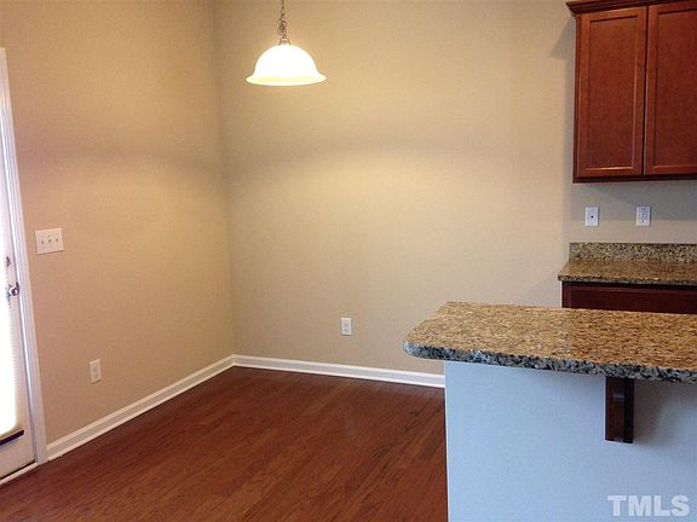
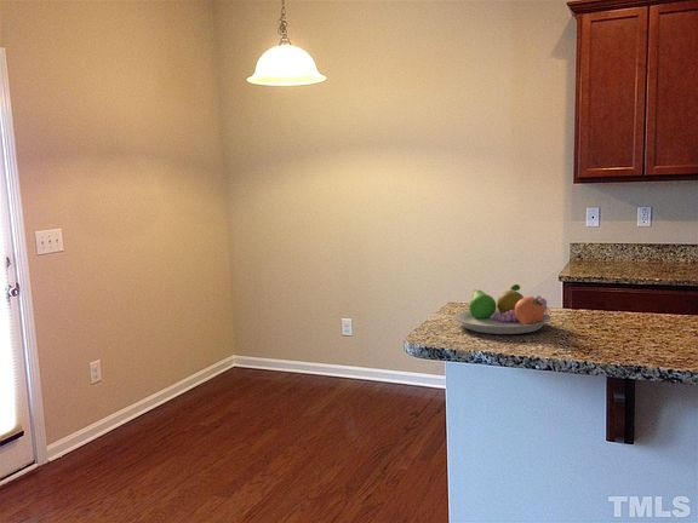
+ fruit bowl (500, 306)
